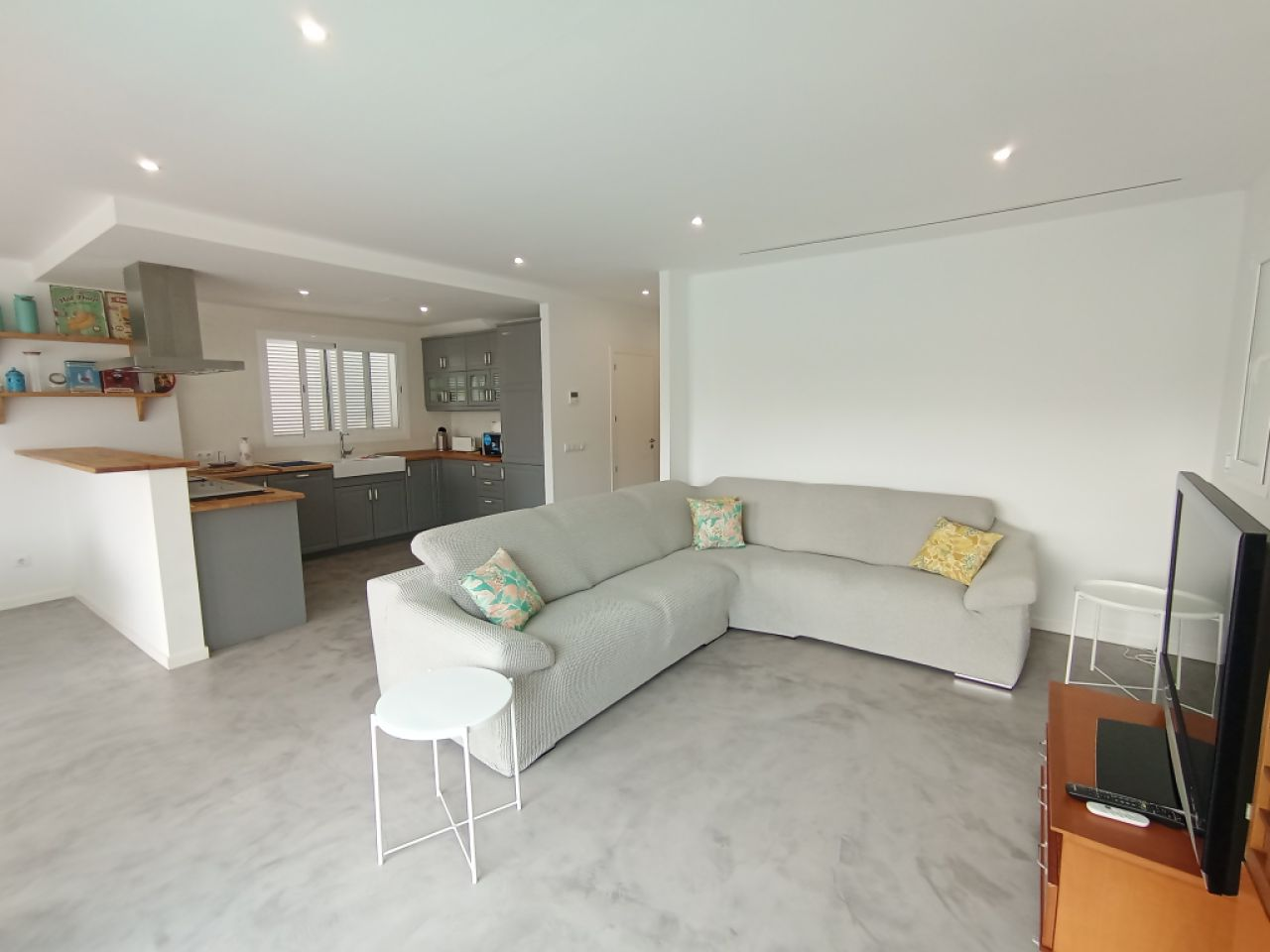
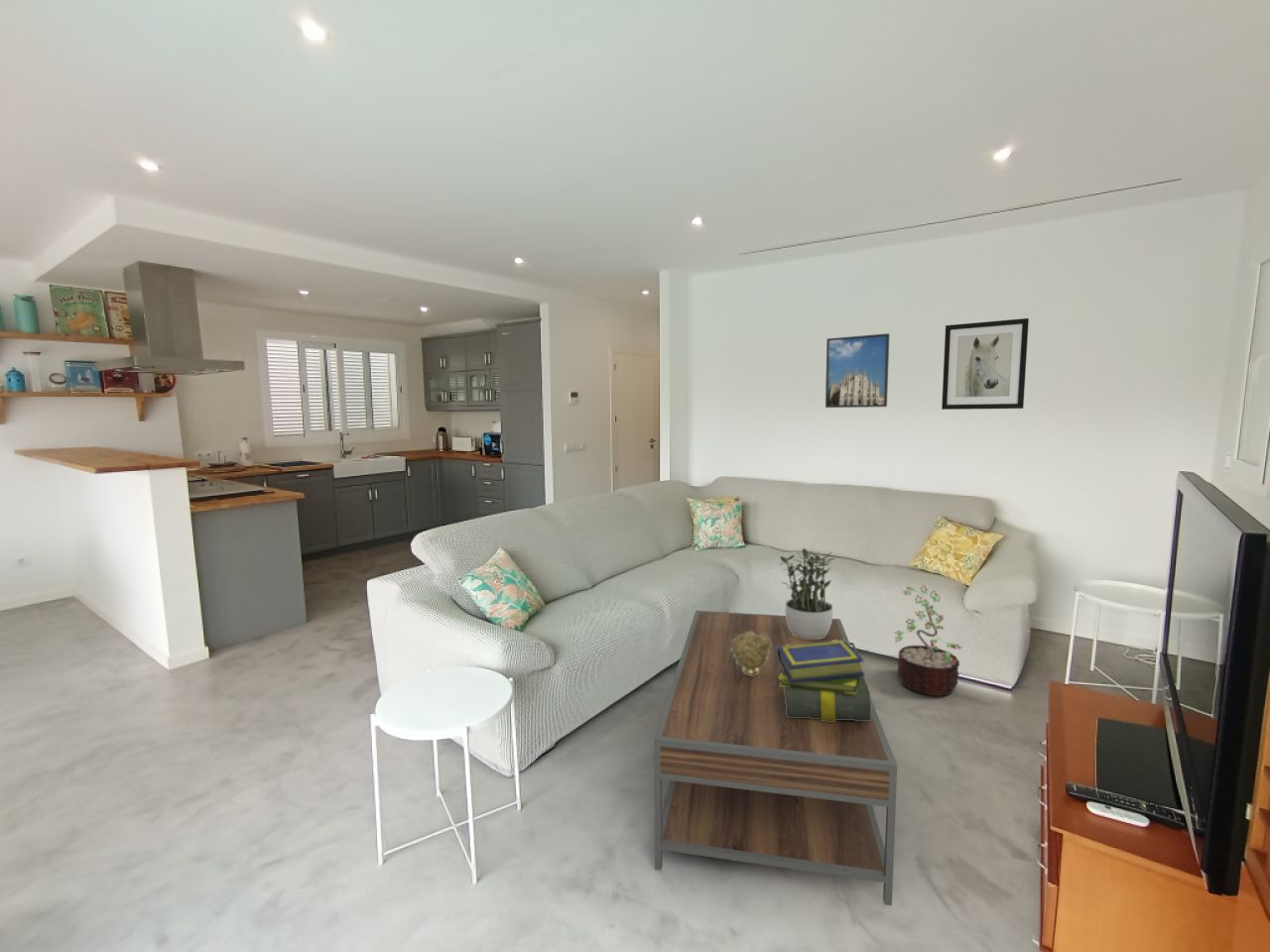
+ potted plant (806, 588)
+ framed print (856, 372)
+ stack of books (821, 678)
+ decorative bowl (750, 654)
+ decorative plant (923, 639)
+ wall art (983, 366)
+ coffee table (772, 718)
